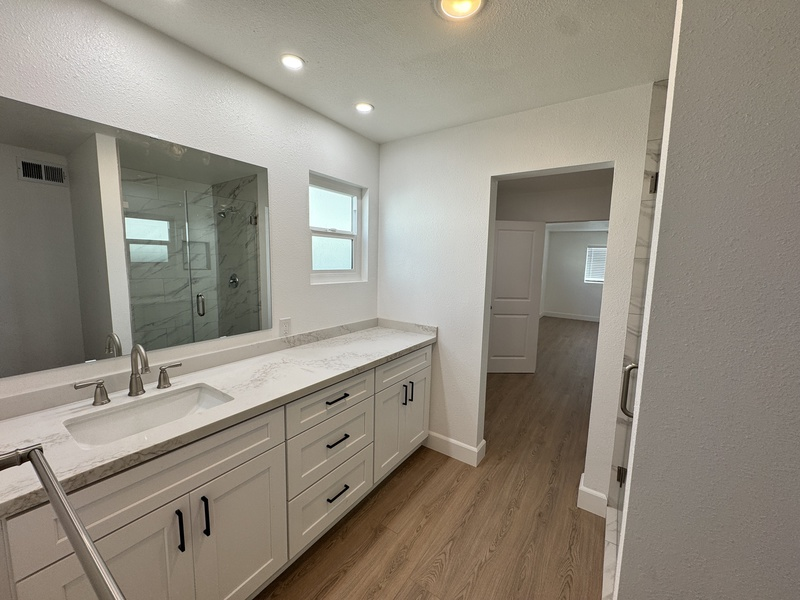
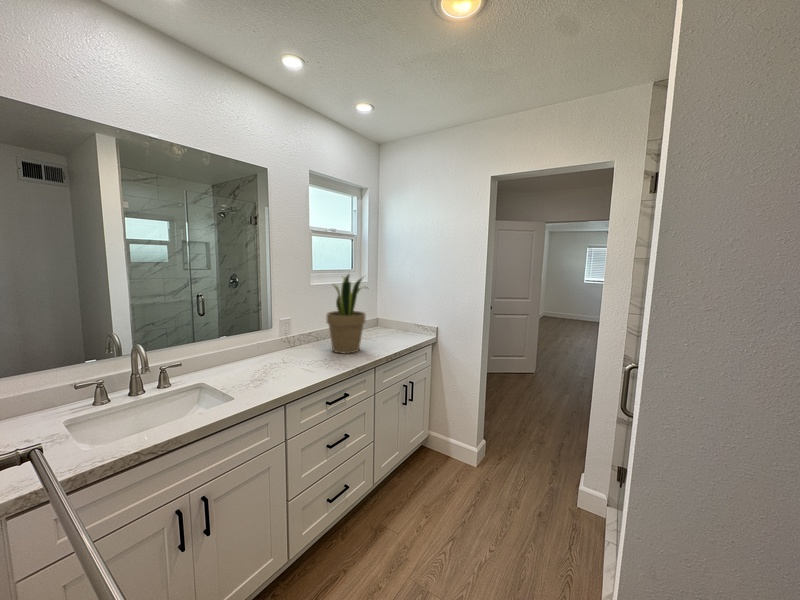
+ potted plant (349, 311)
